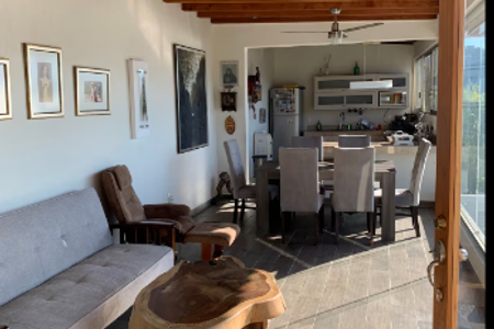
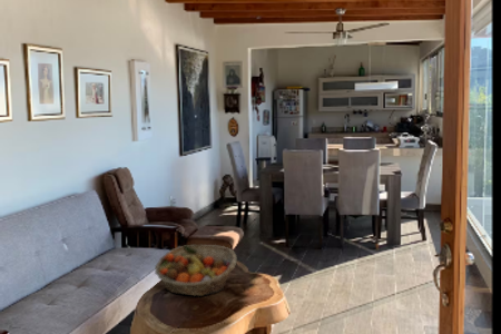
+ fruit basket (196, 268)
